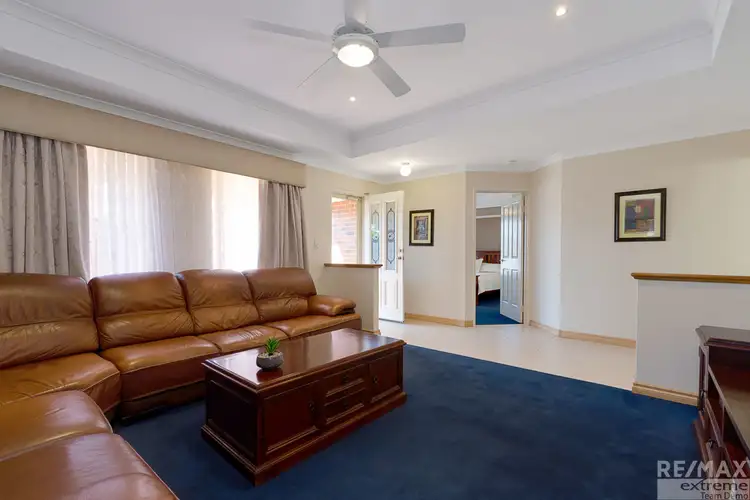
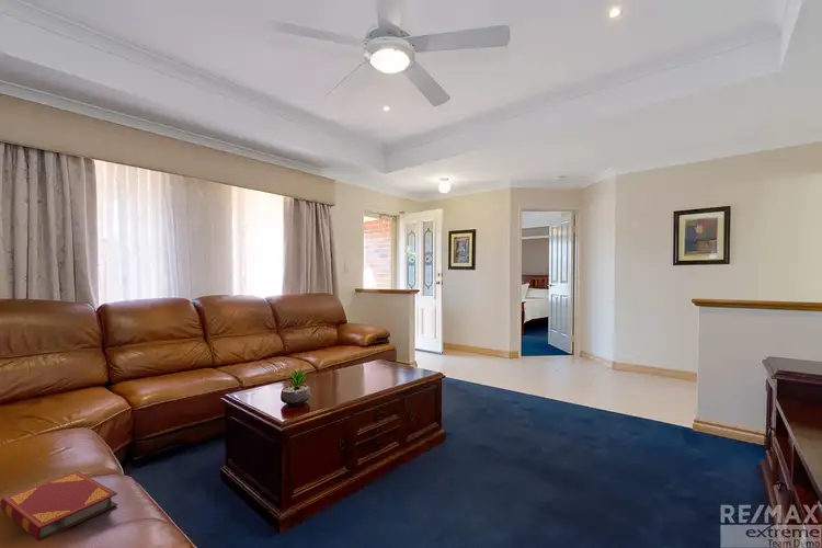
+ hardback book (59, 502)
